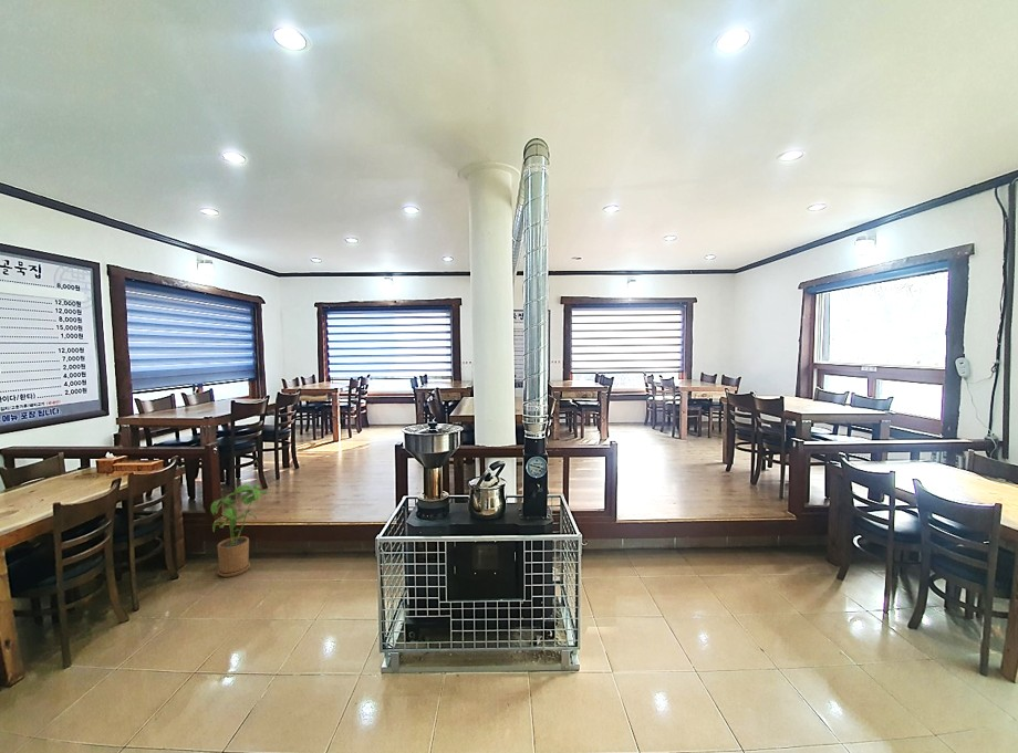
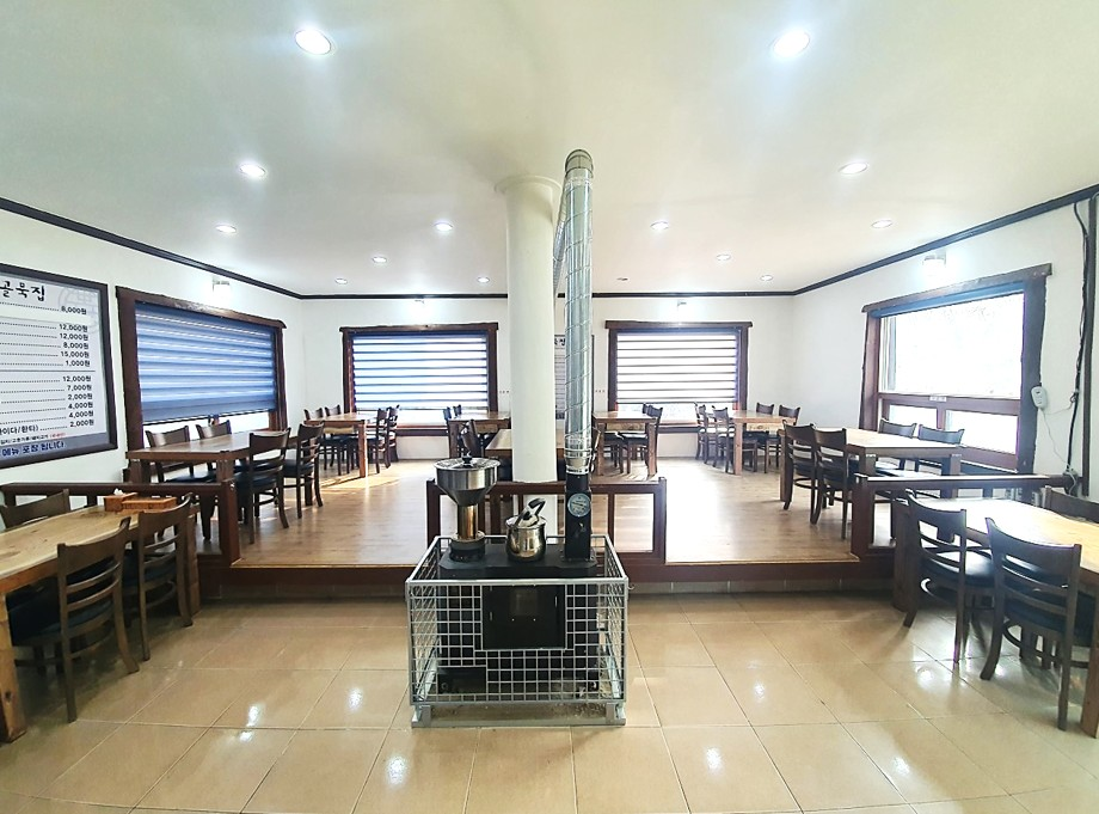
- house plant (232, 530)
